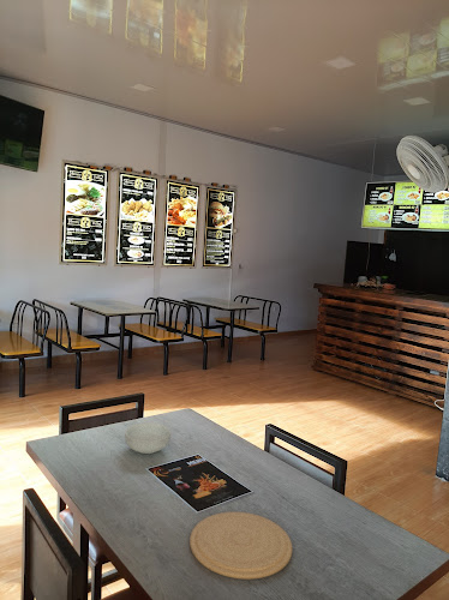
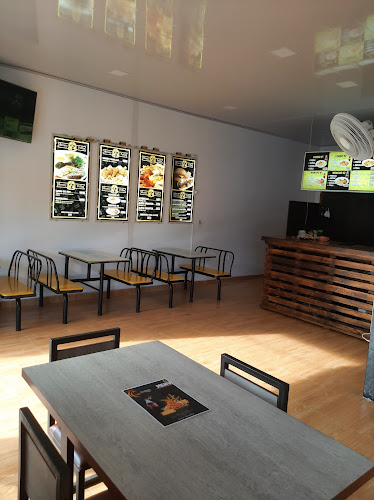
- cereal bowl (146, 439)
- plate (240, 540)
